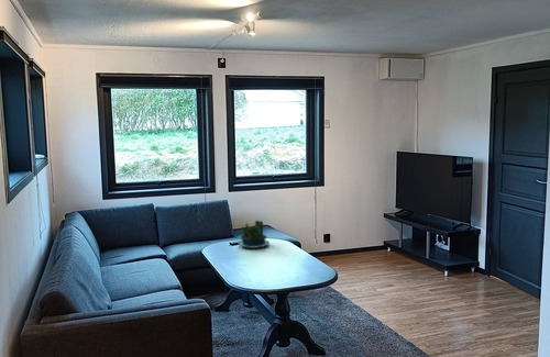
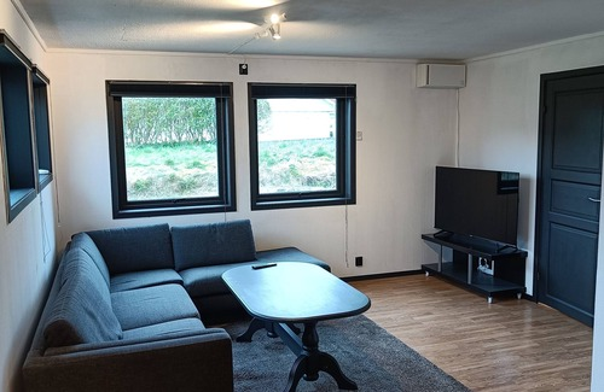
- potted plant (254, 233)
